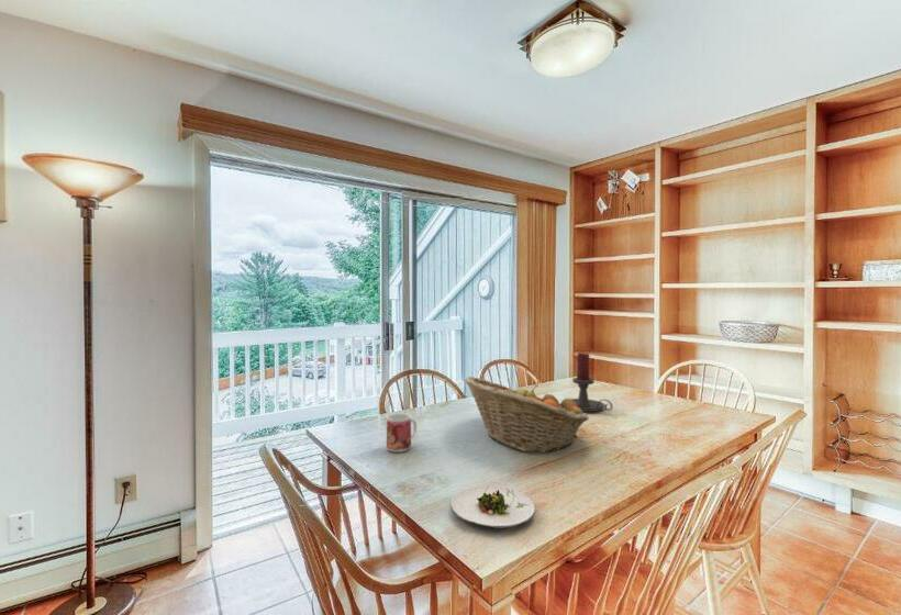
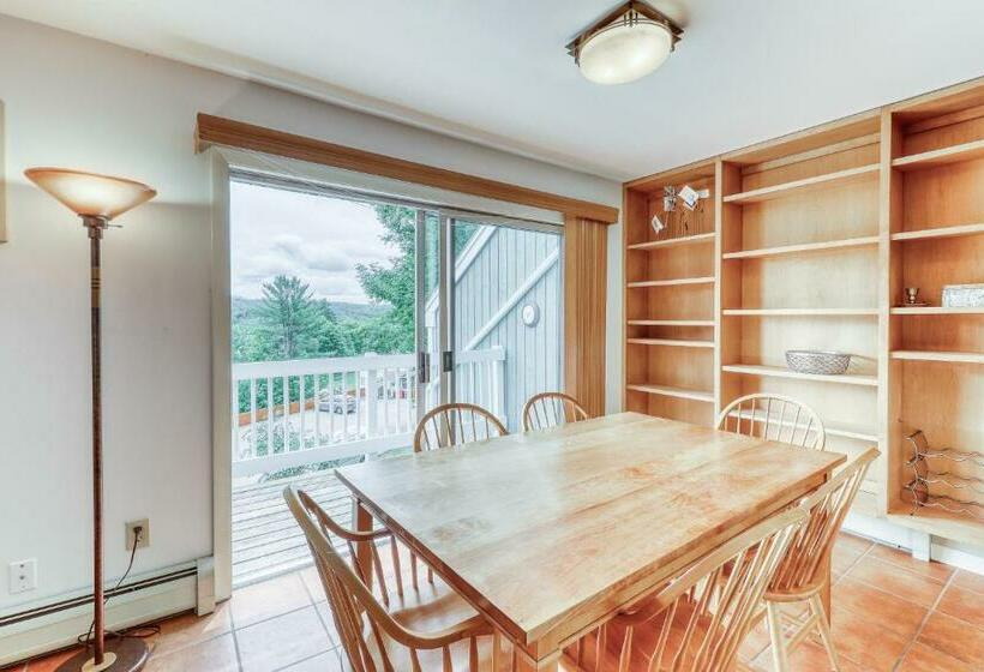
- candle holder (588, 380)
- fruit basket (522, 407)
- mug (403, 431)
- salad plate (492, 500)
